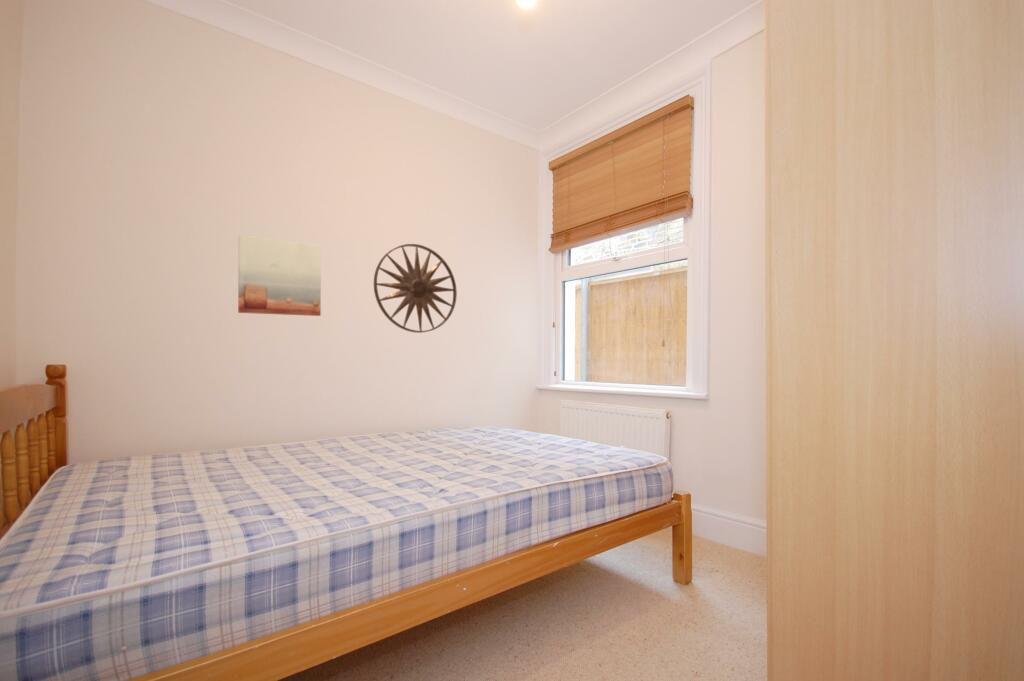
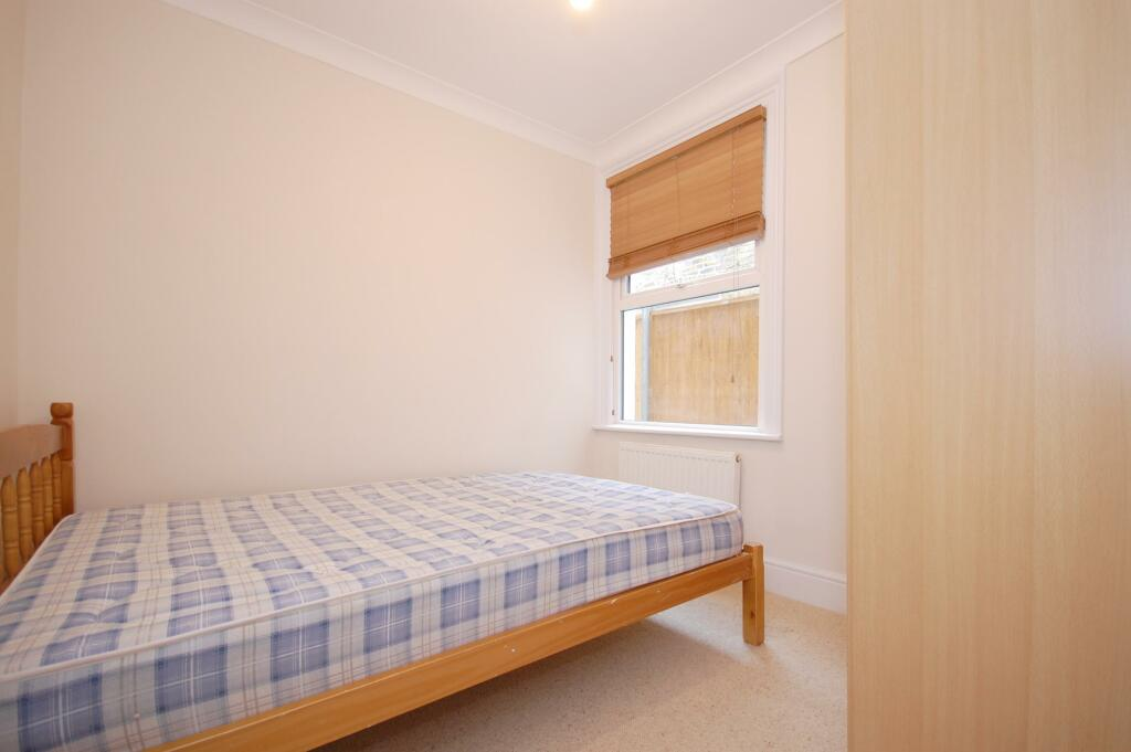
- wall art (281, 277)
- wall art (417, 288)
